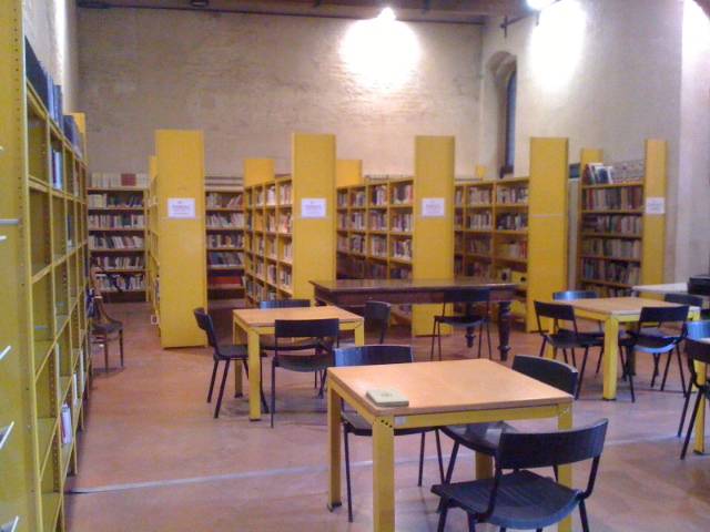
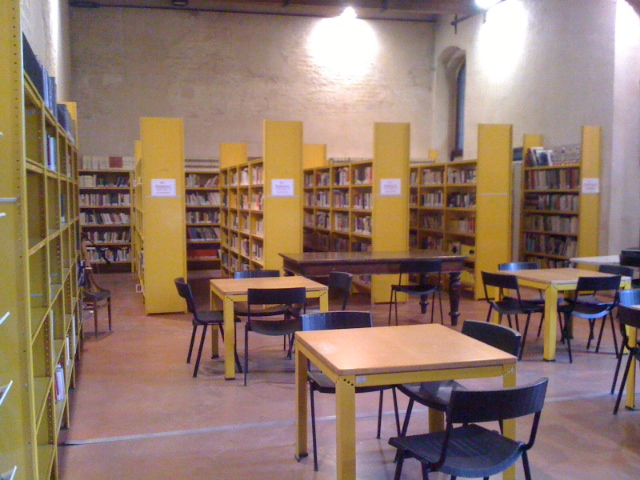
- notepad (386, 397)
